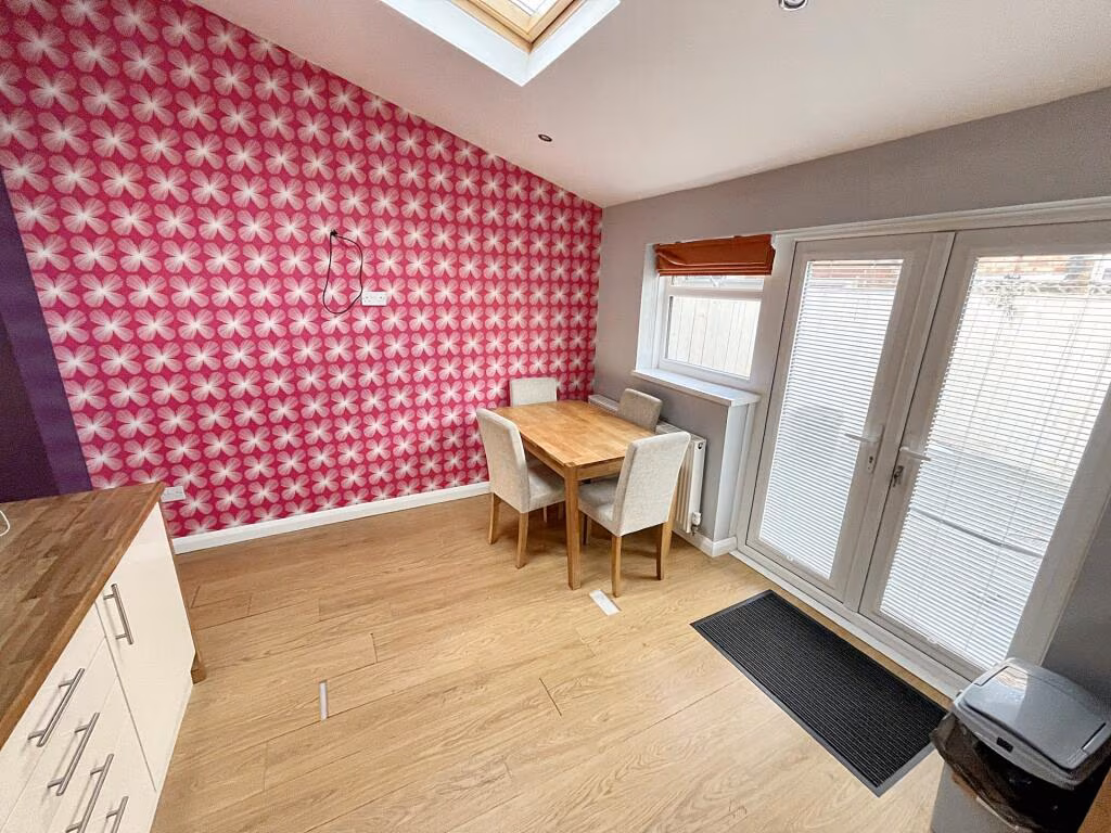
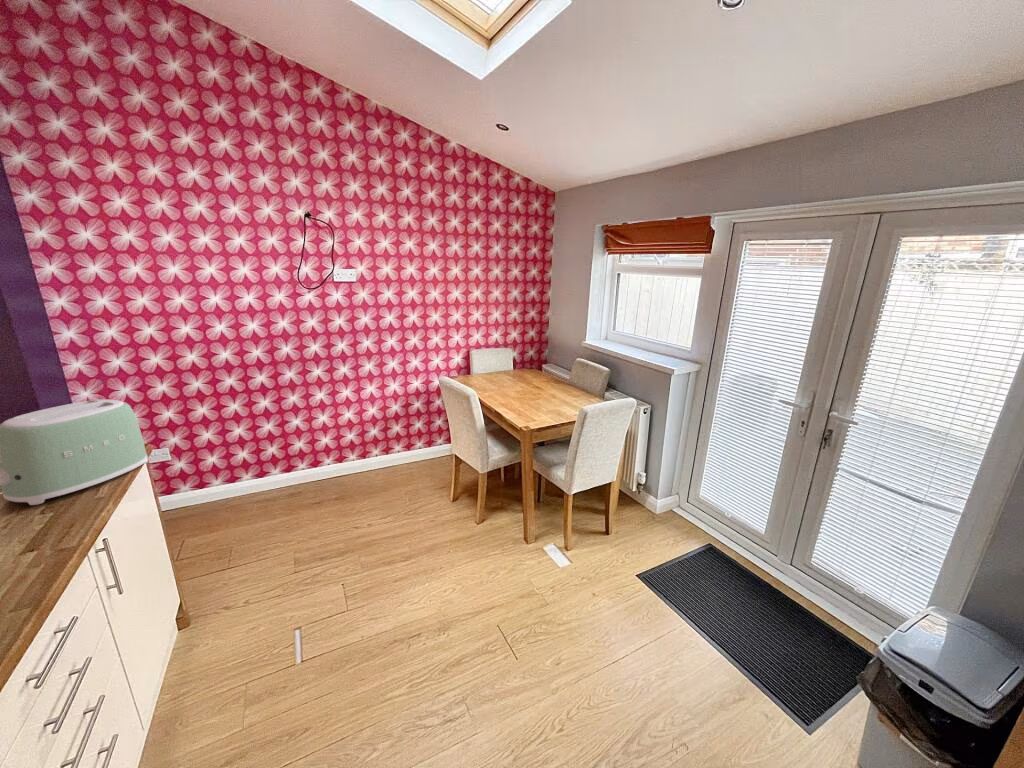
+ toaster (75, 444)
